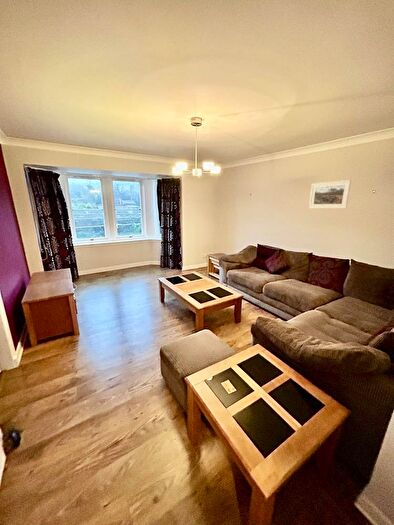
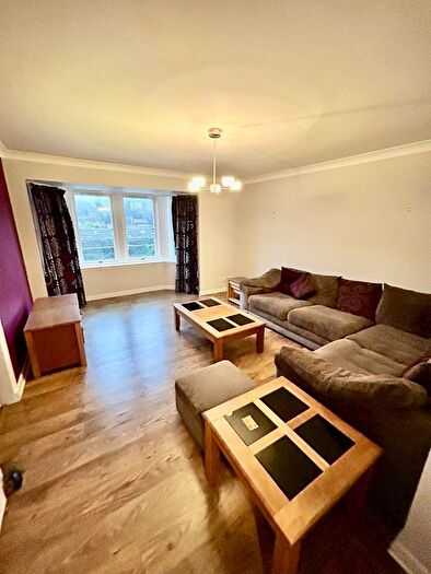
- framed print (328, 195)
